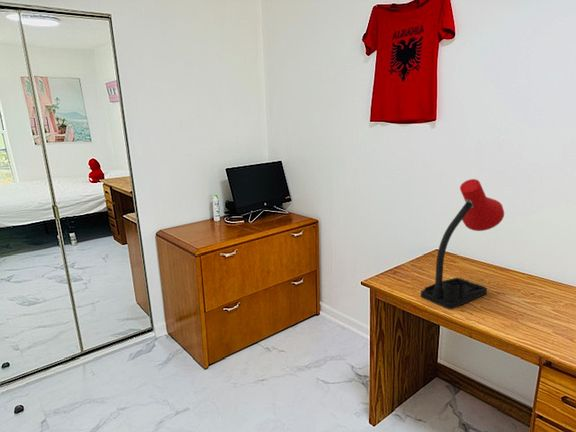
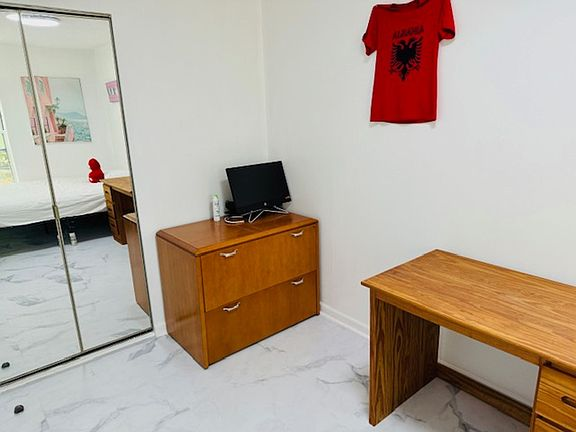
- desk lamp (469, 228)
